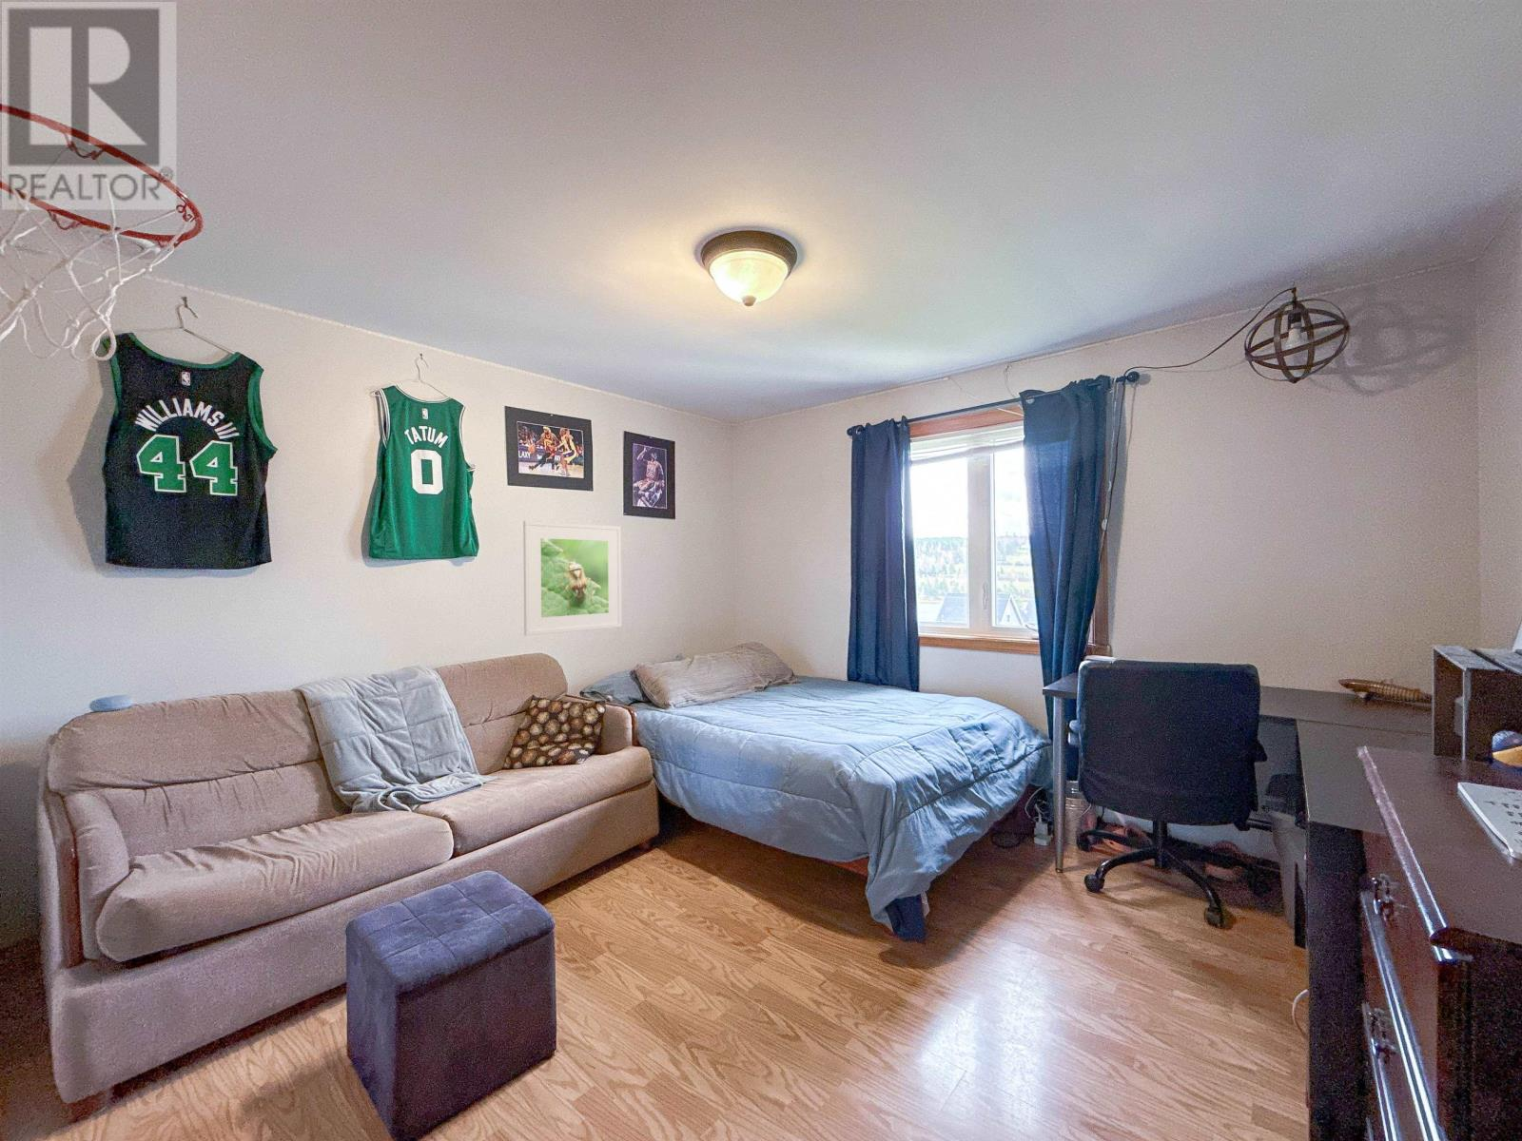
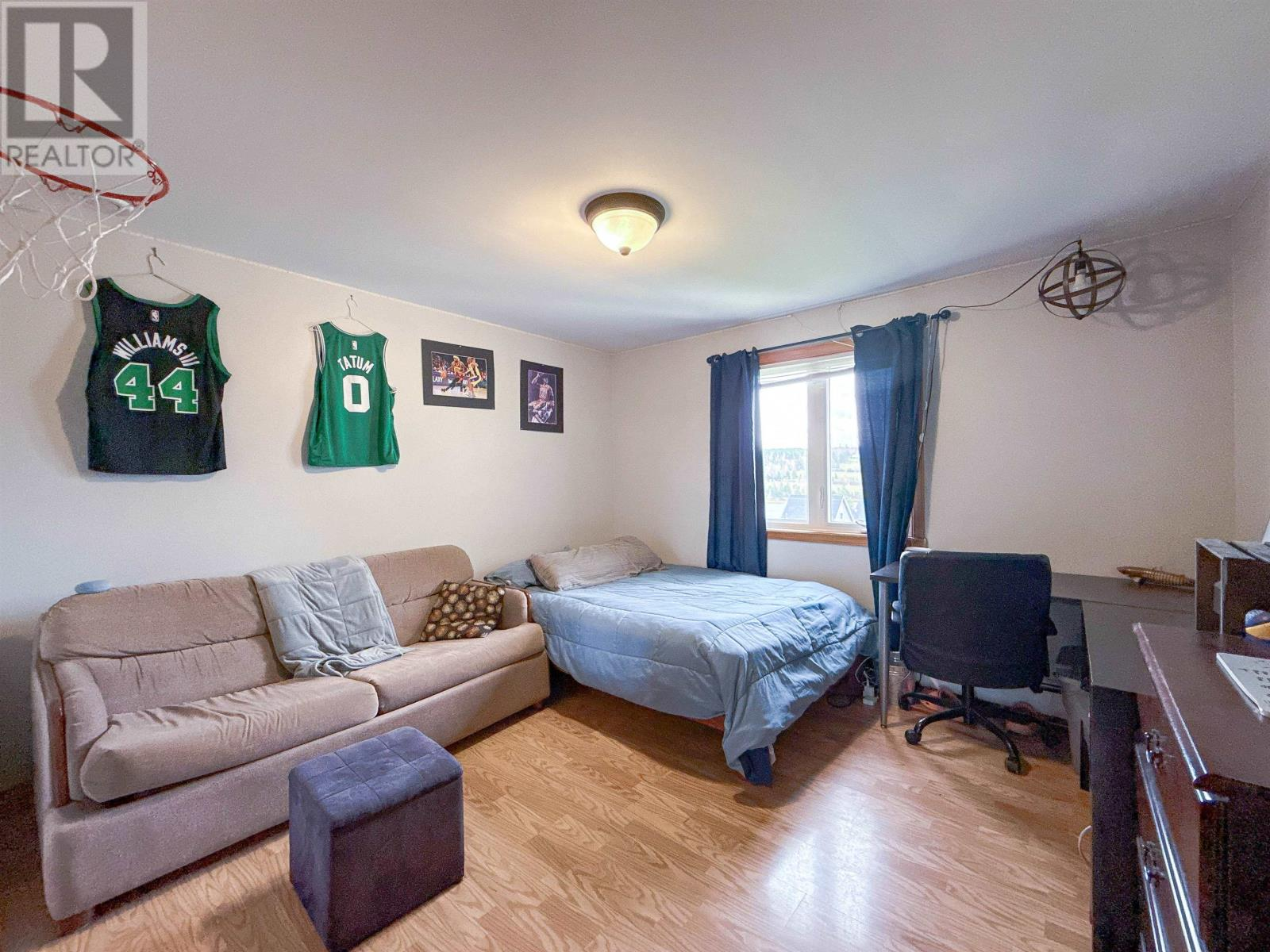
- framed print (575, 578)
